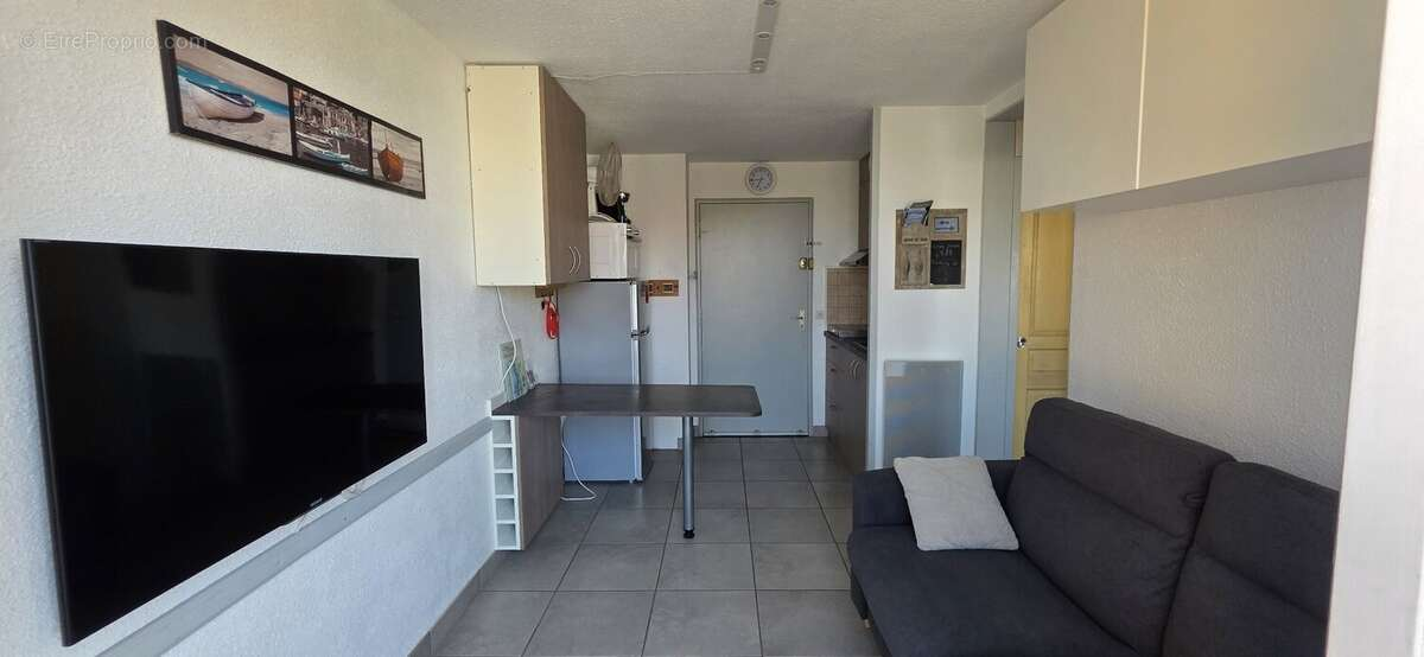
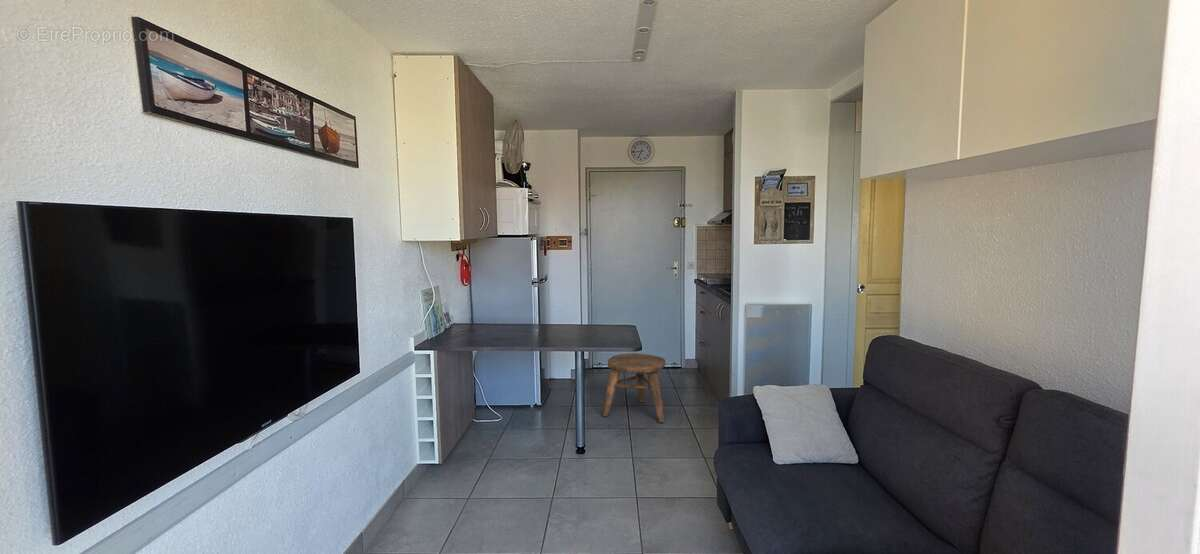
+ stool (633, 386)
